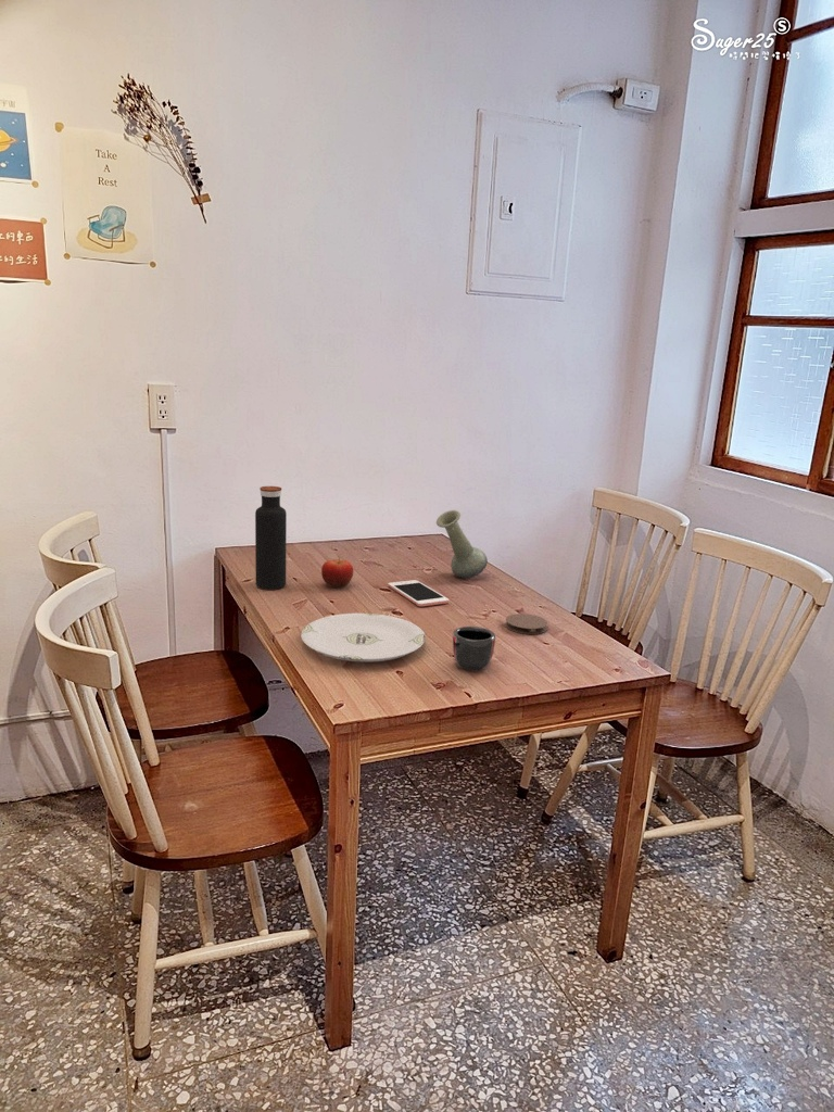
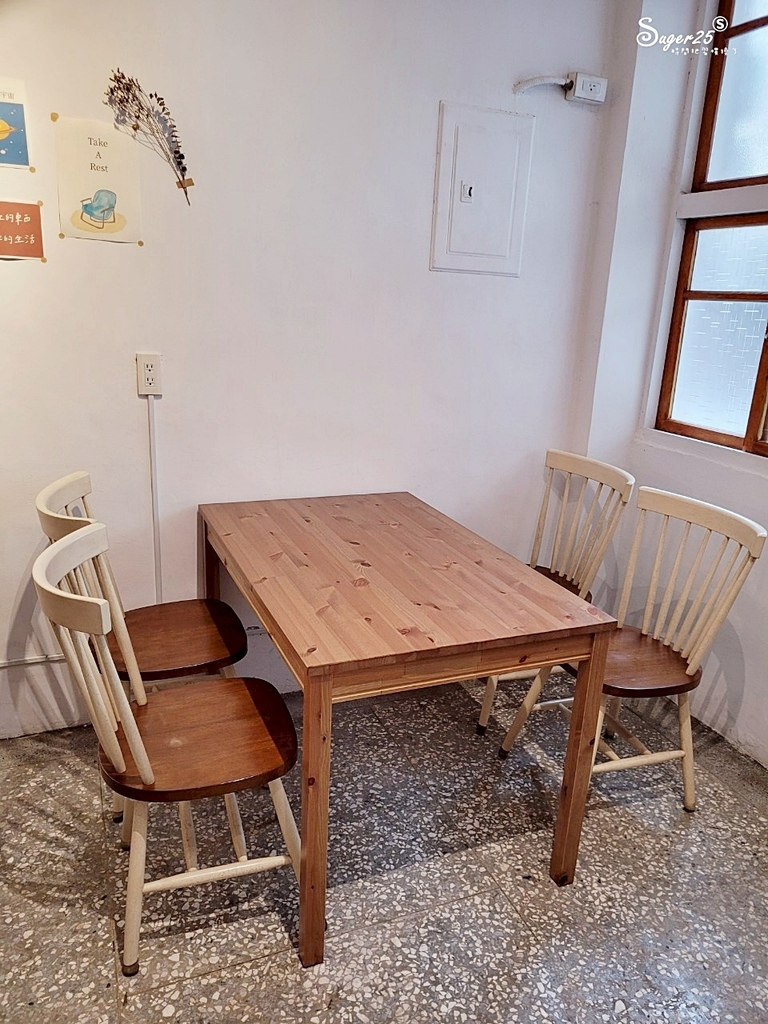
- water bottle (270, 536)
- cell phone (417, 592)
- vase (459, 543)
- fruit (337, 570)
- mug (472, 646)
- coaster (526, 623)
- plate (363, 639)
